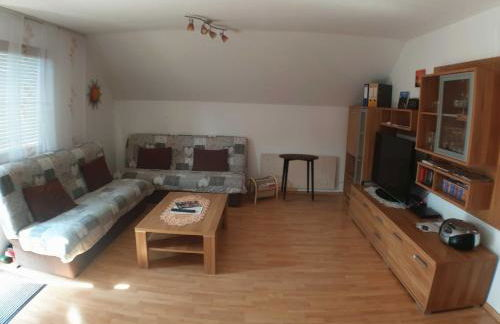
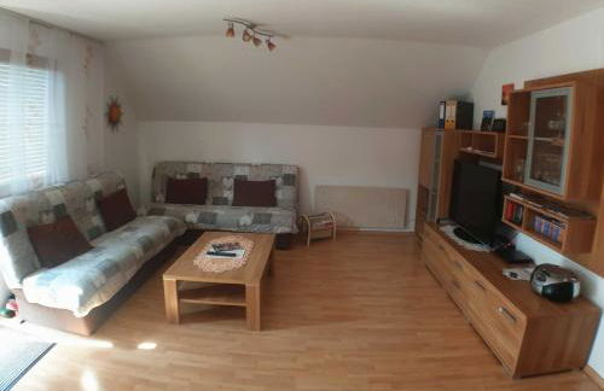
- side table (307, 176)
